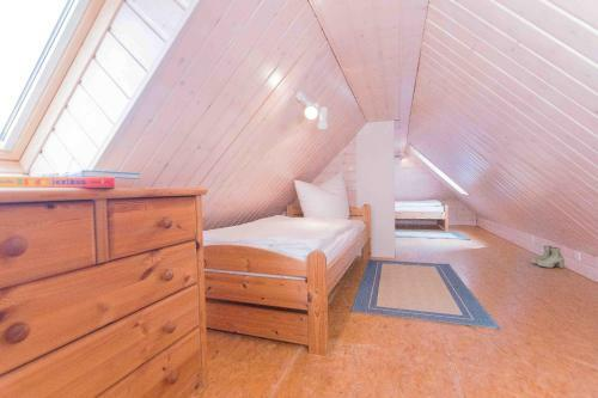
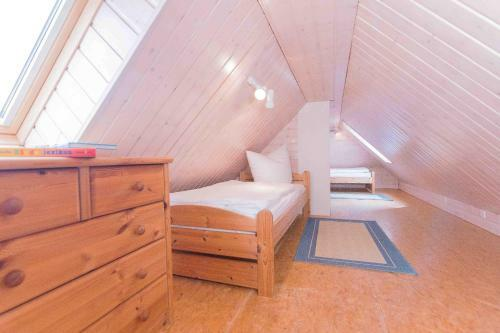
- boots (547, 256)
